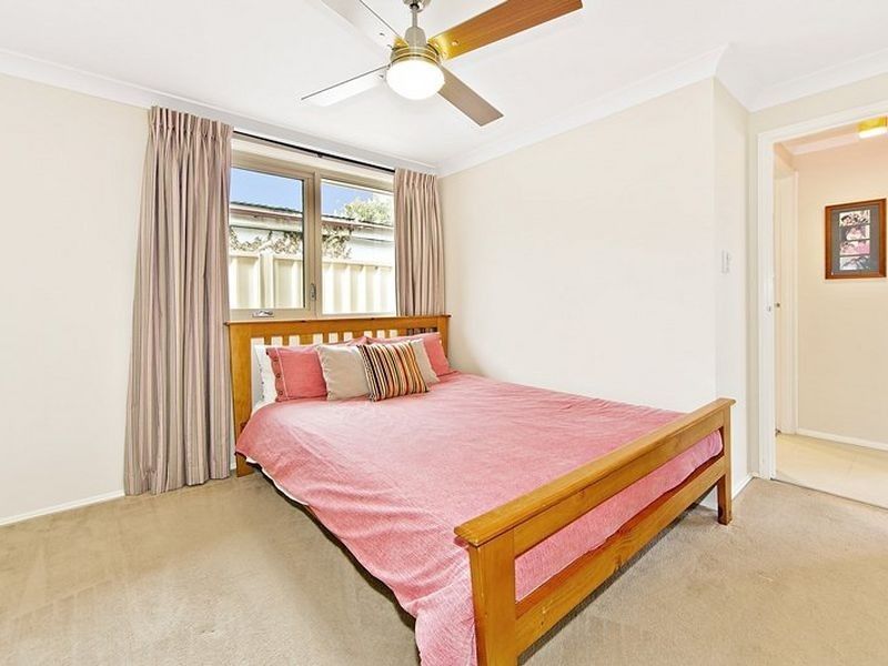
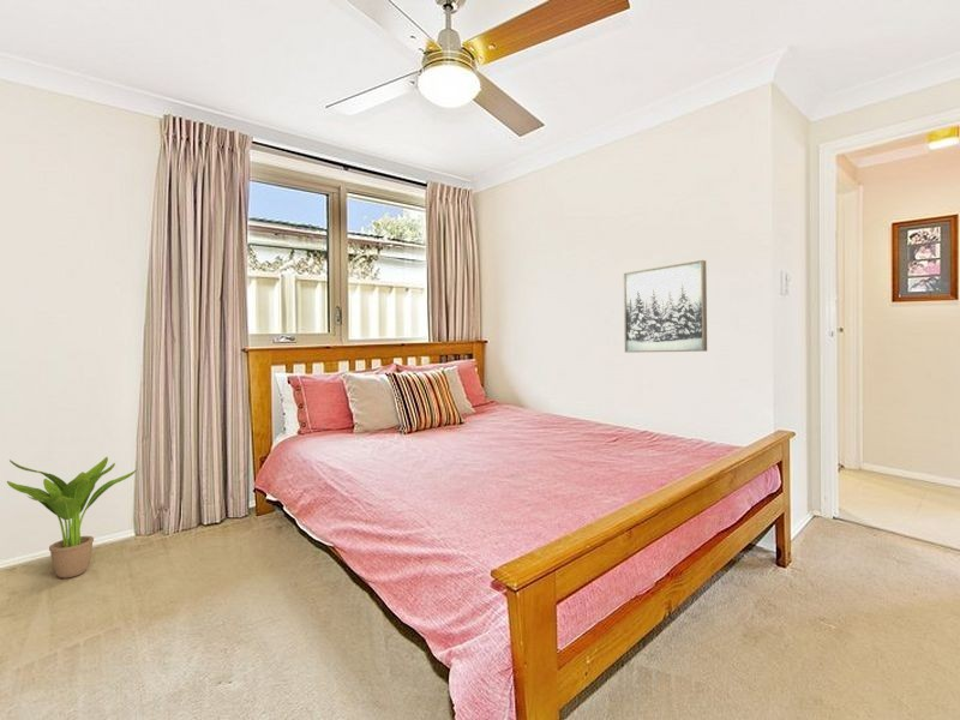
+ wall art (662, 310)
+ potted plant (73, 514)
